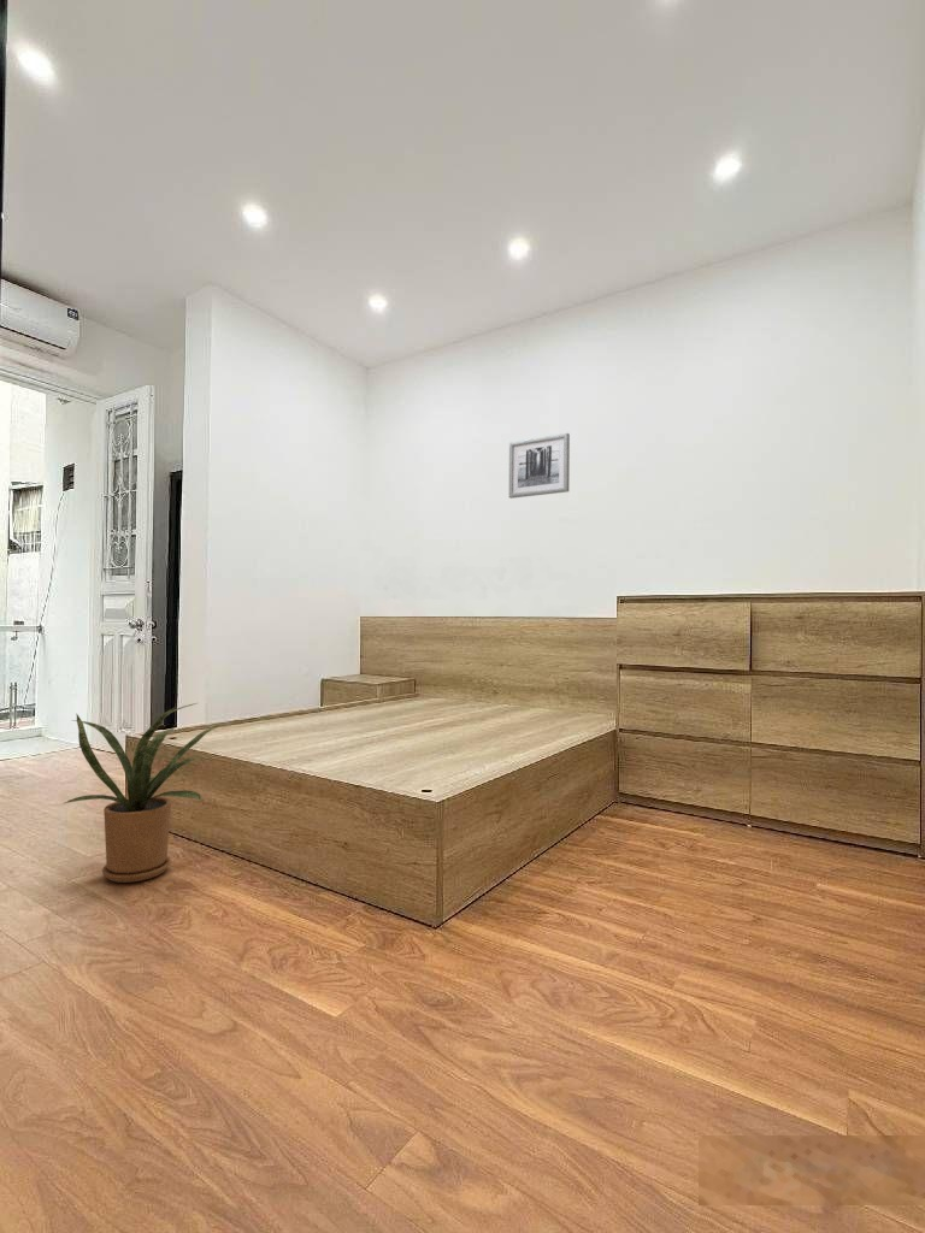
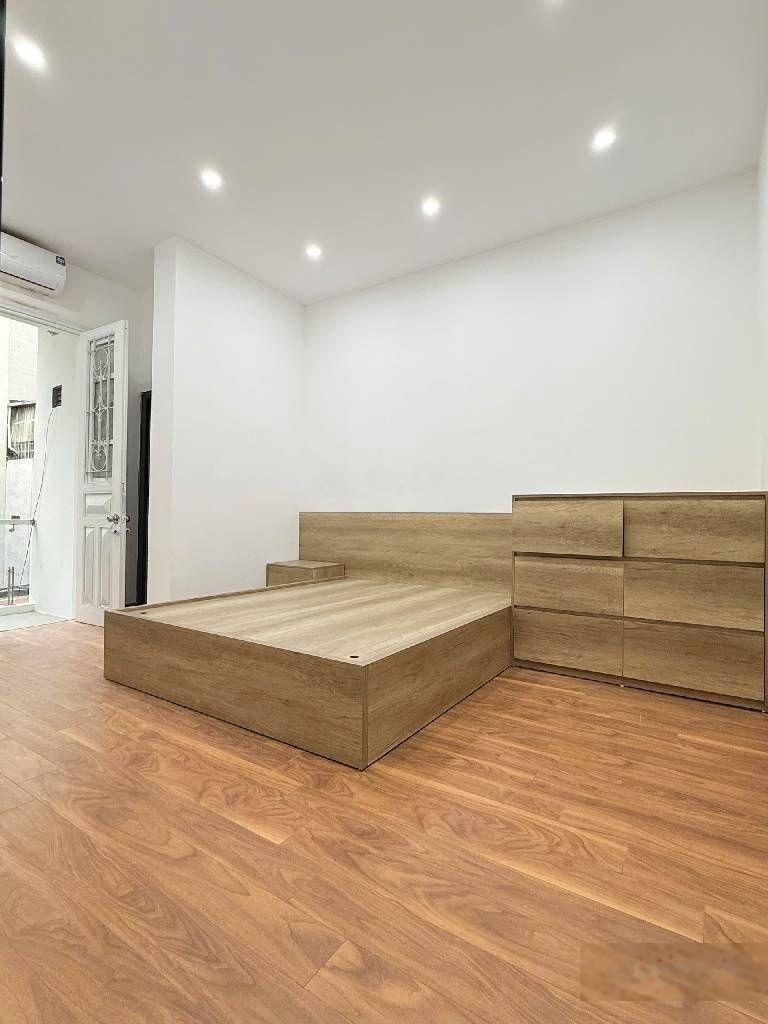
- wall art (537, 466)
- house plant (146, 784)
